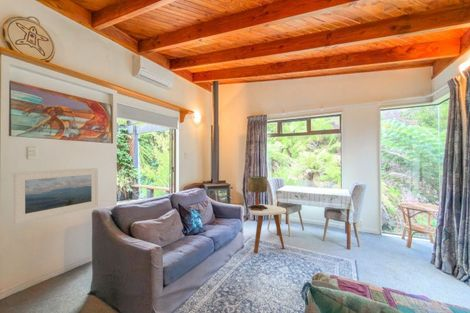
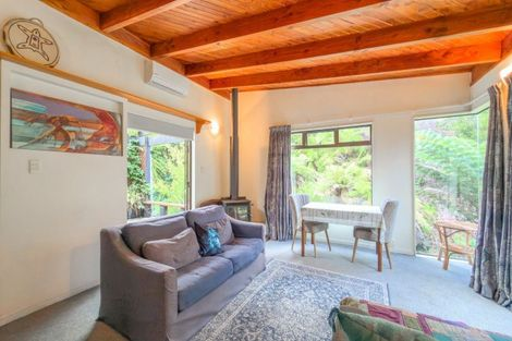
- table lamp (257, 192)
- side table (261, 227)
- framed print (61, 191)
